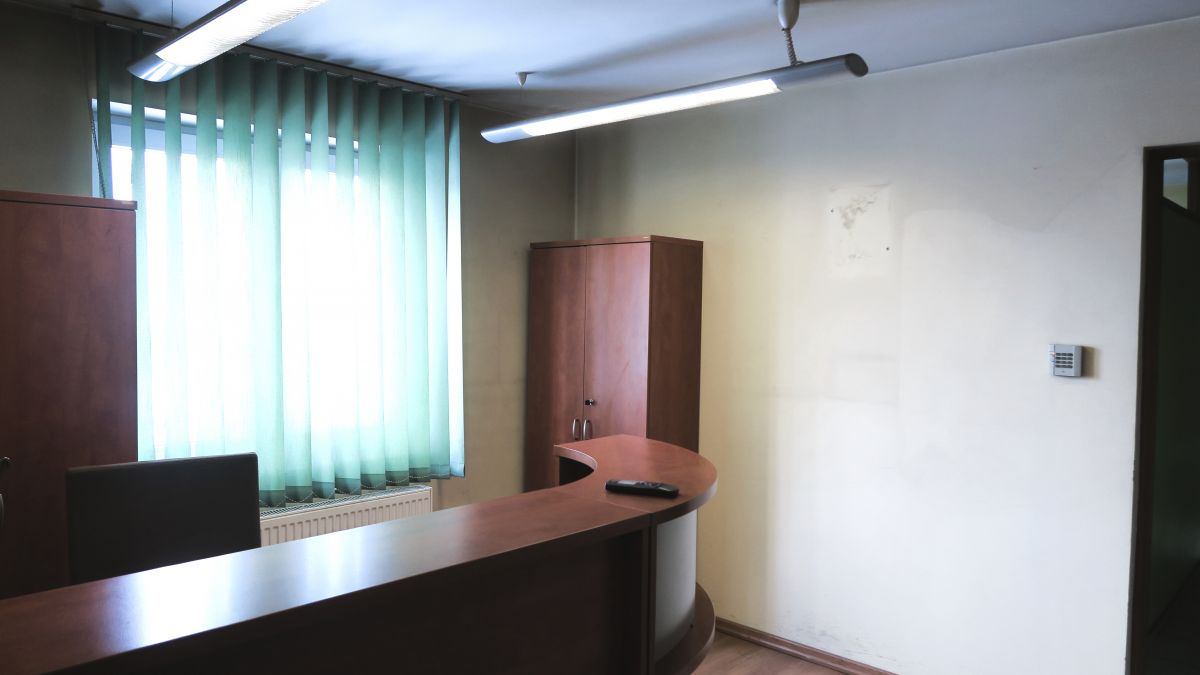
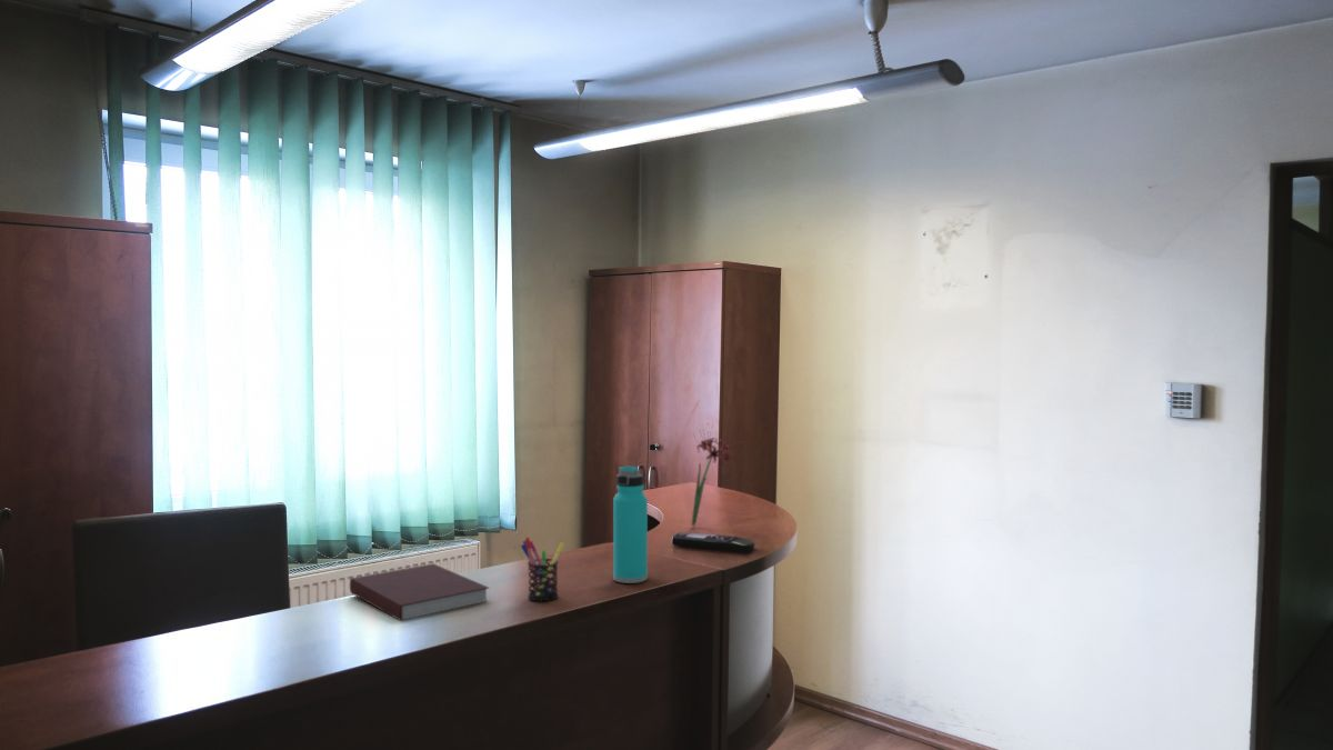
+ notebook (418, 590)
+ pen holder (541, 568)
+ flower (705, 478)
+ water bottle (630, 522)
